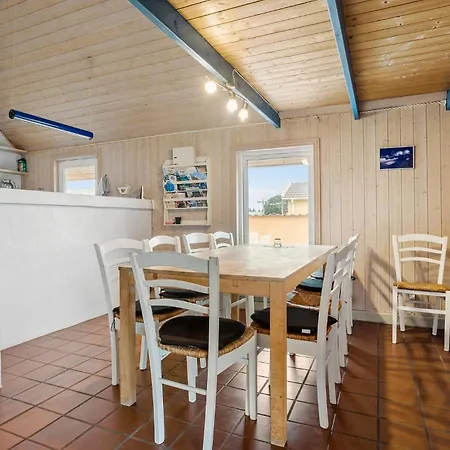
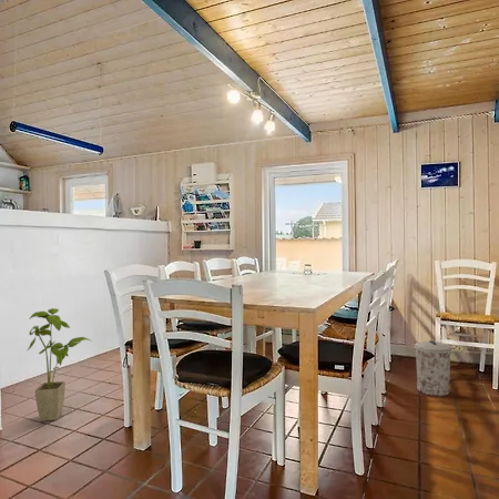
+ house plant (57, 364)
+ trash can (432, 366)
